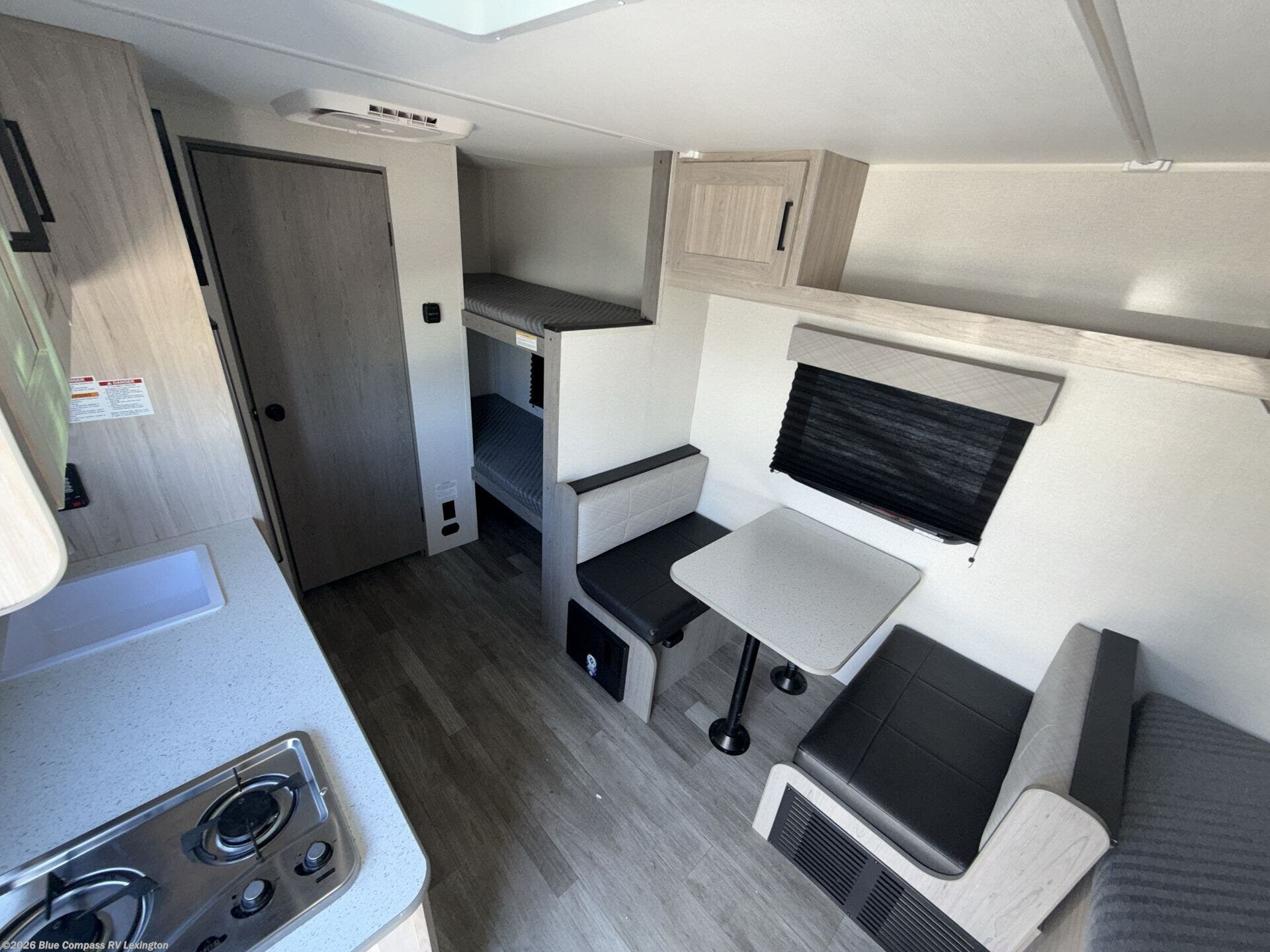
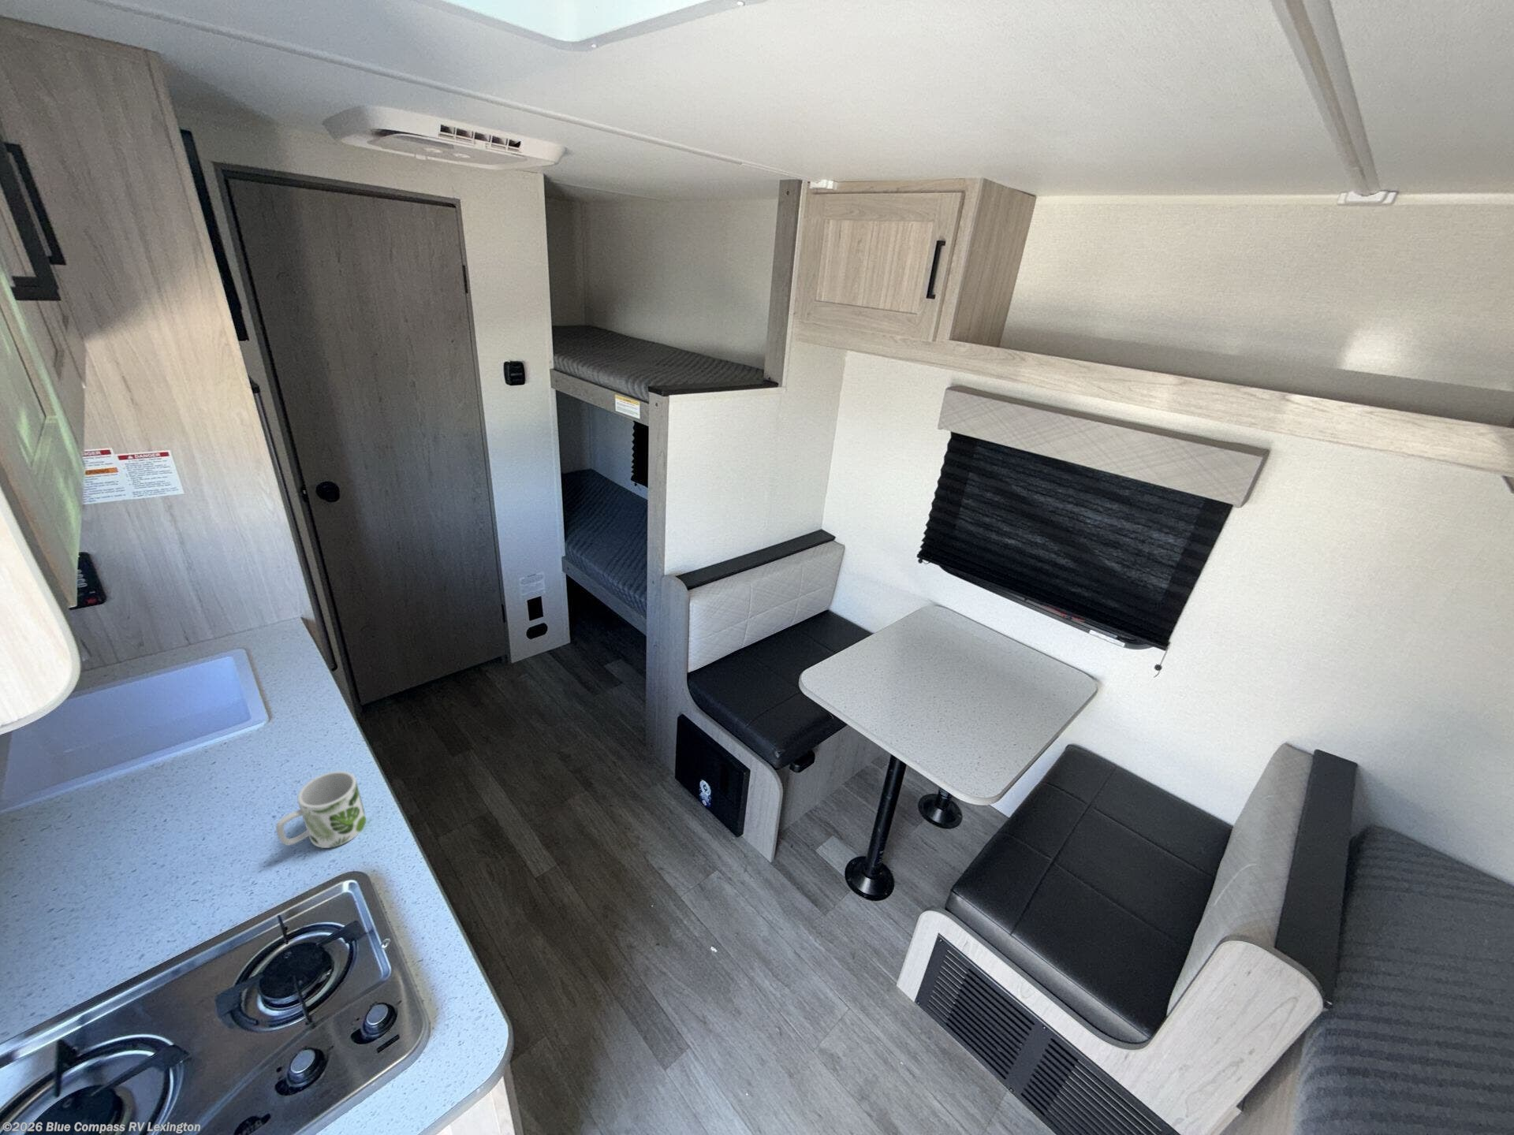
+ mug (321, 815)
